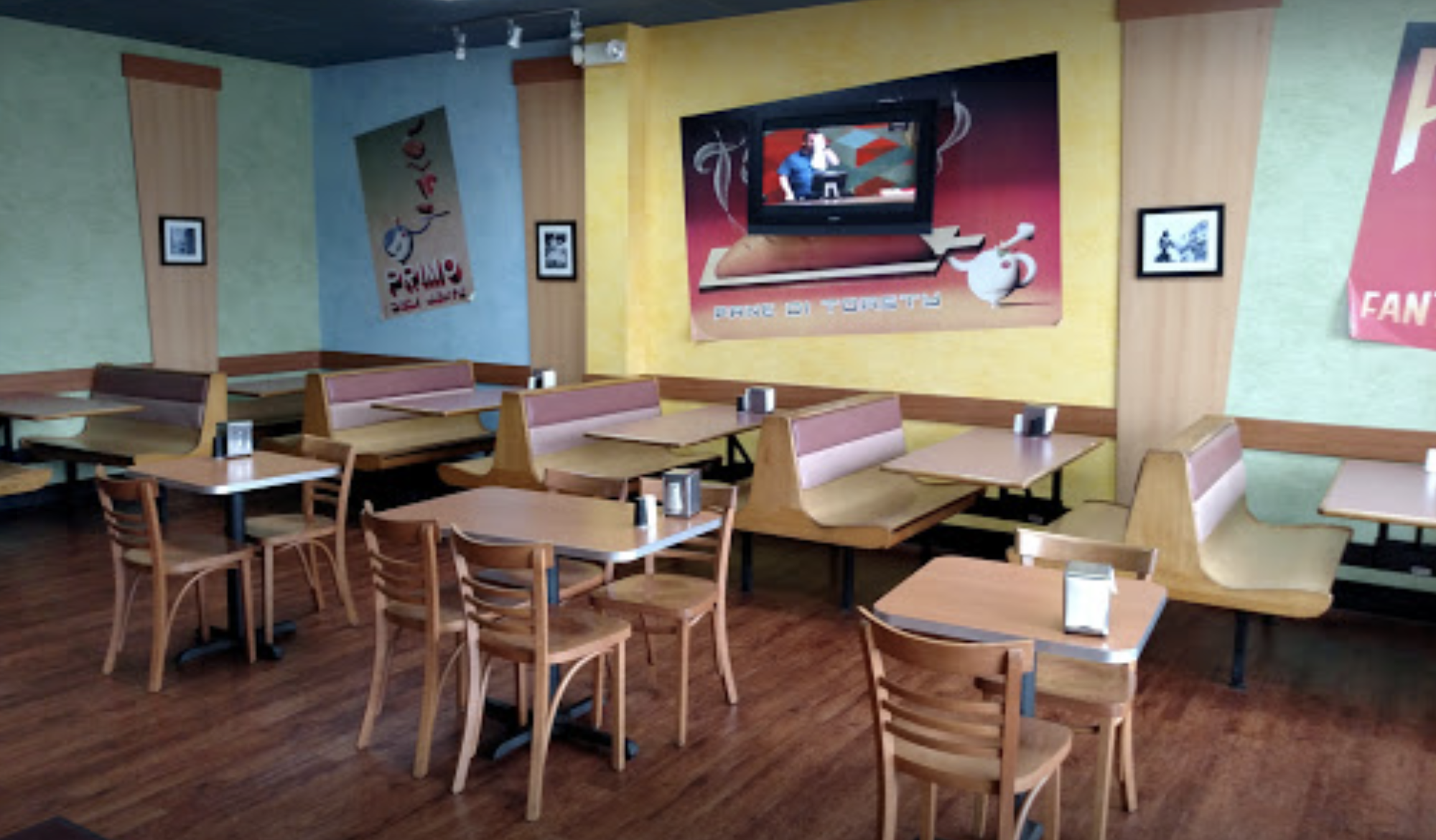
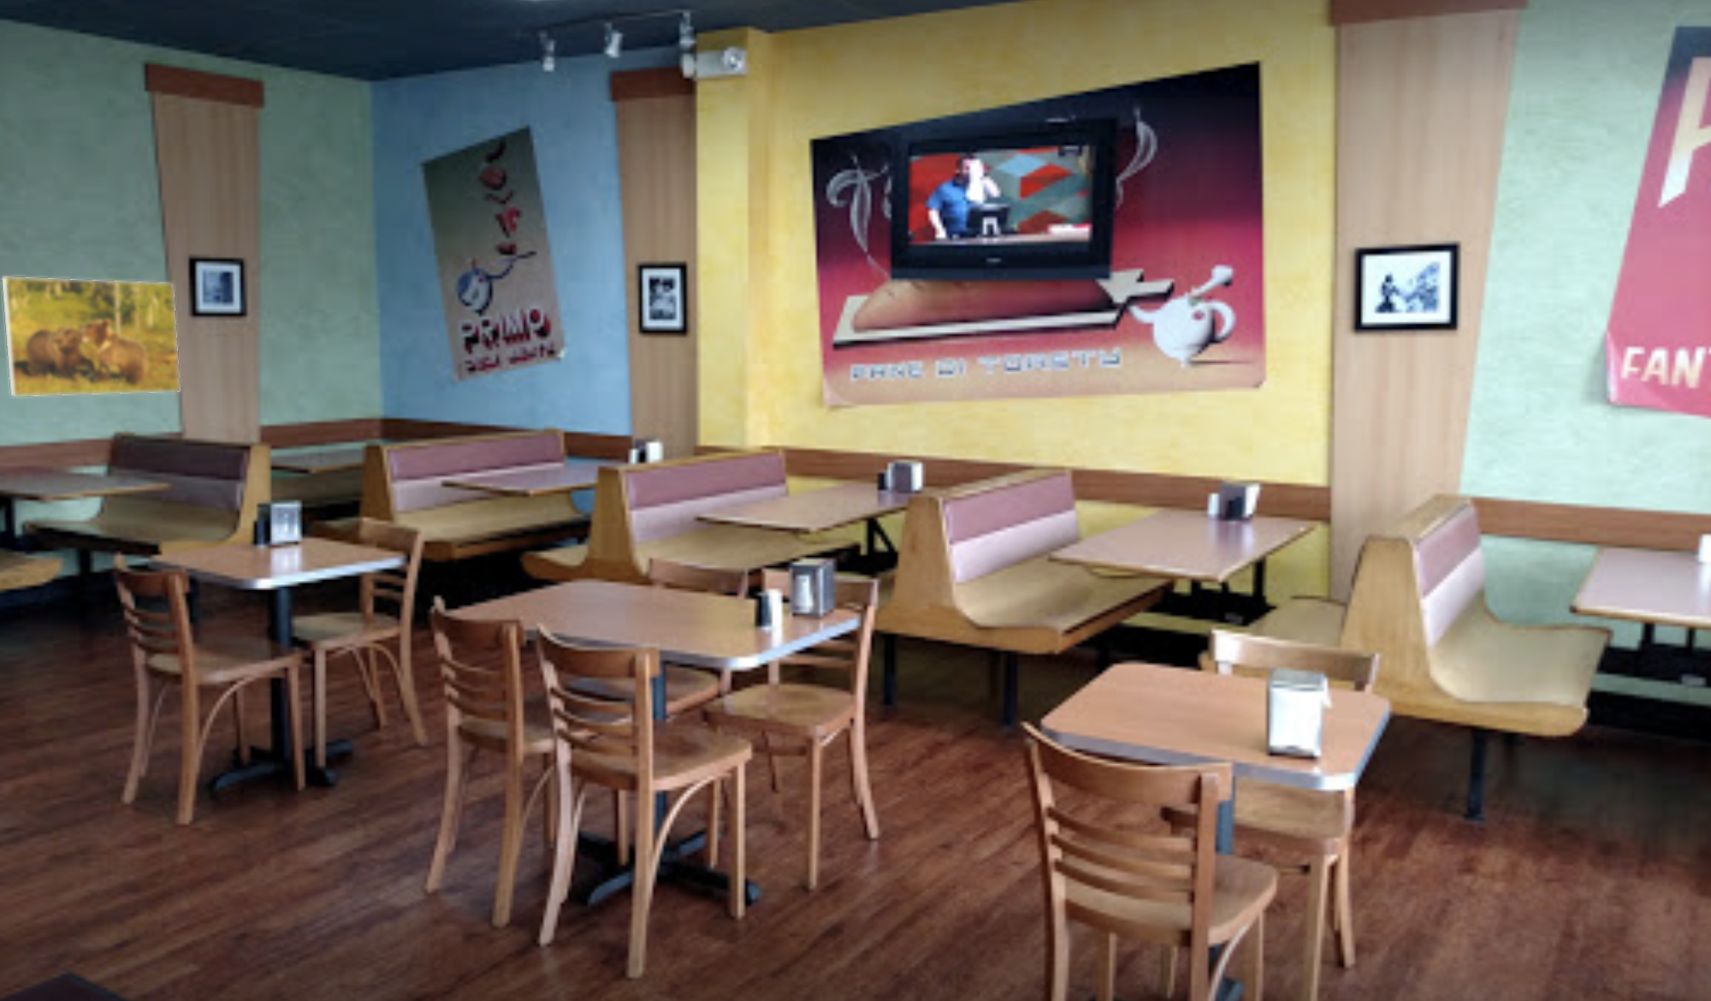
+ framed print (95, 337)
